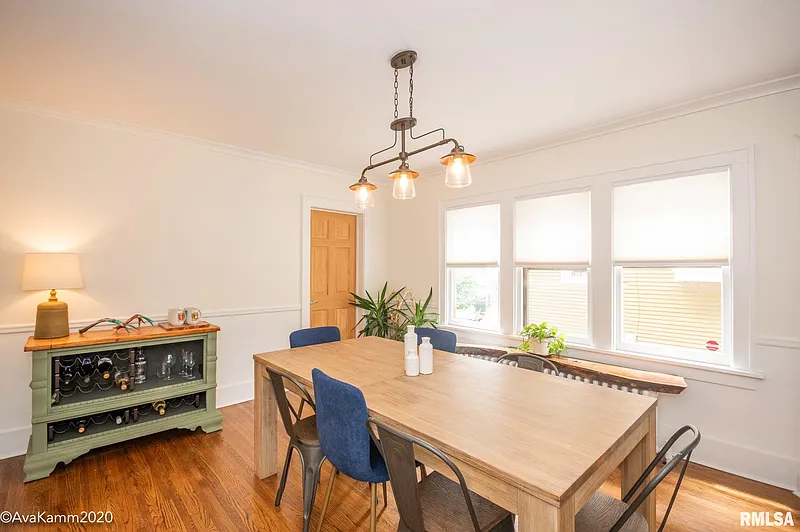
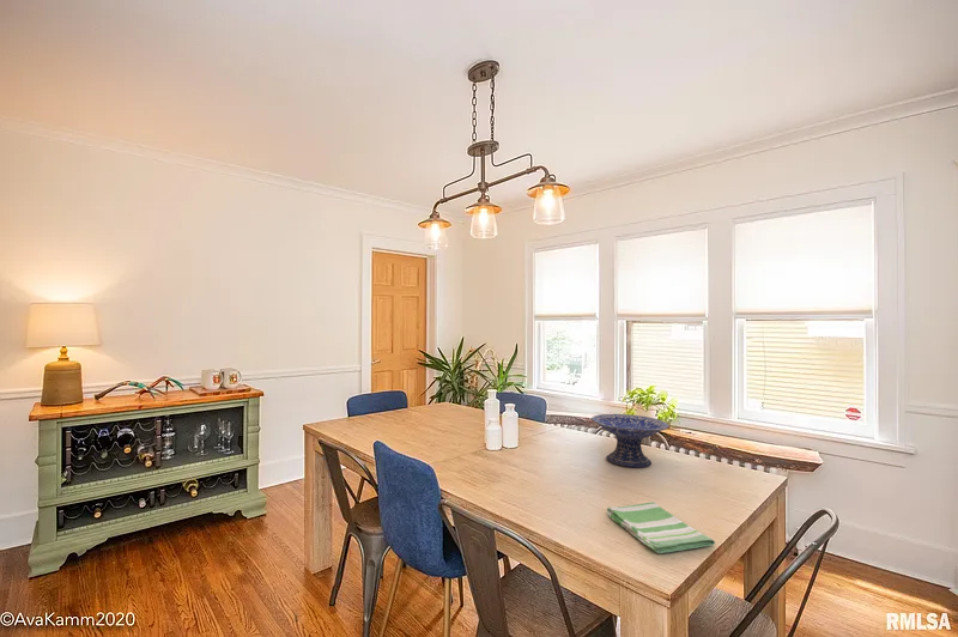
+ dish towel (655, 524)
+ decorative bowl (629, 439)
